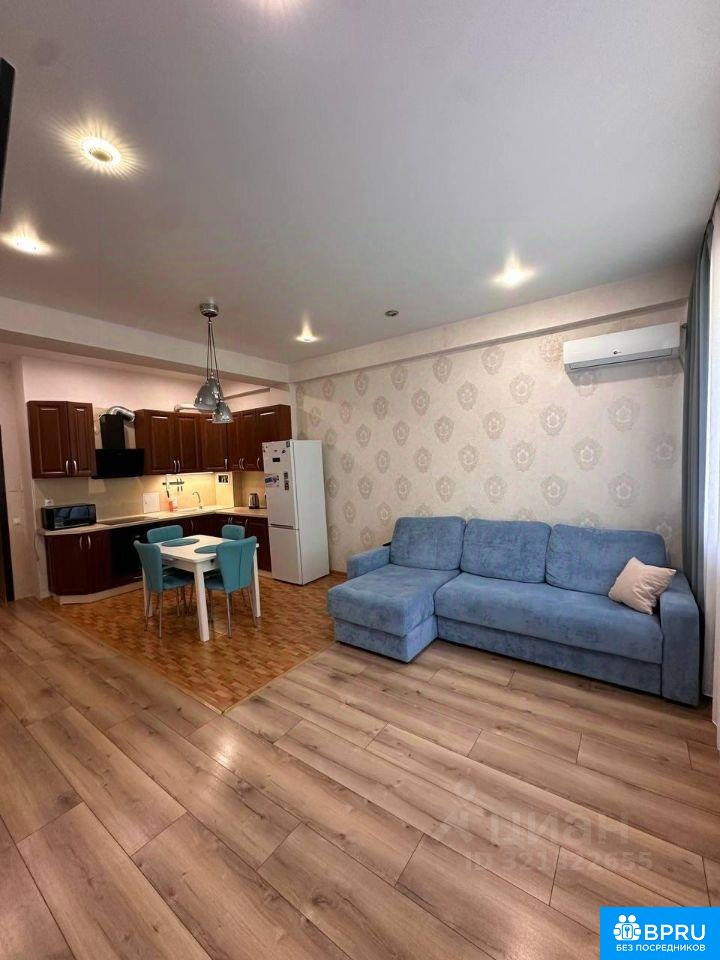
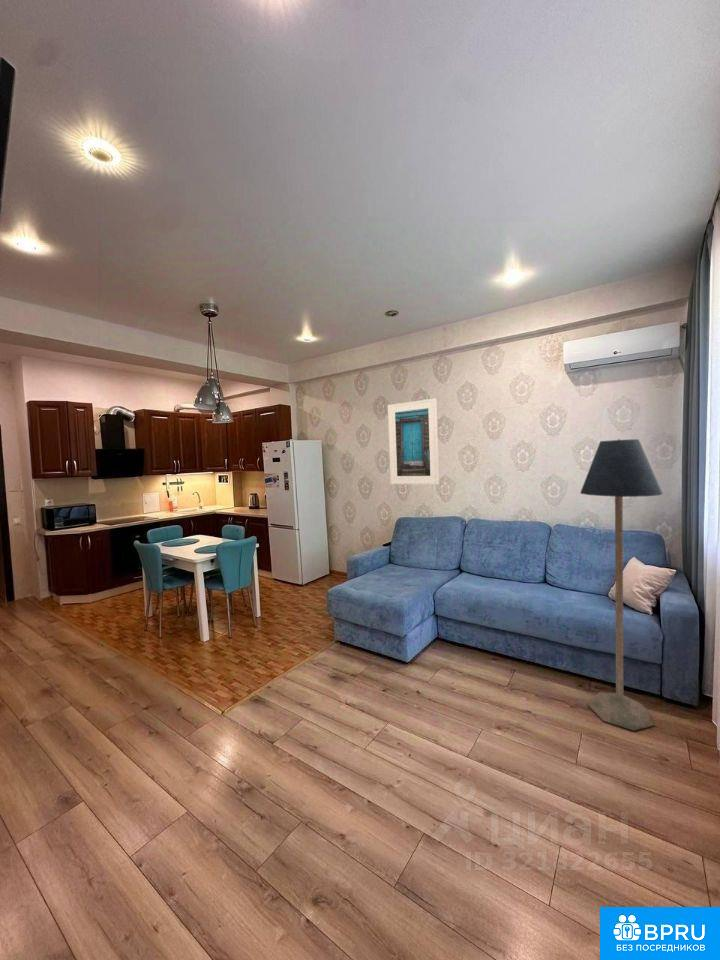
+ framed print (412, 443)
+ floor lamp (619, 578)
